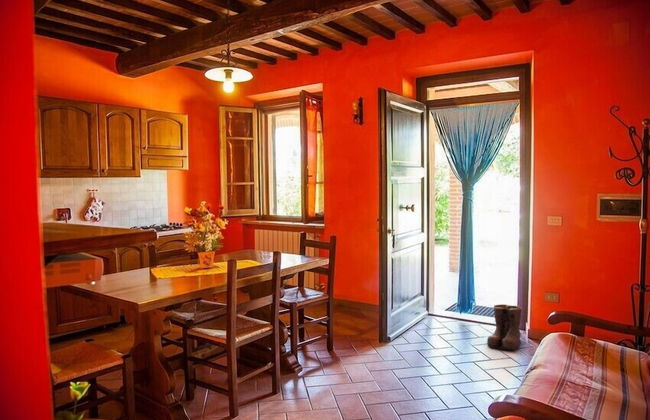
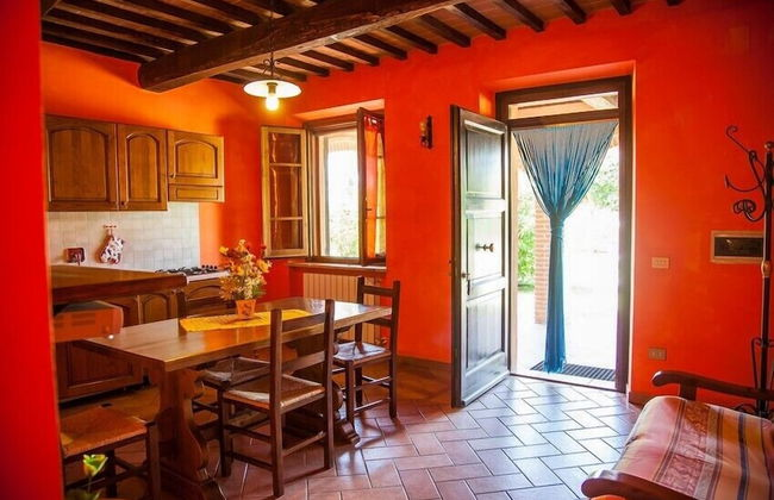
- boots (504, 325)
